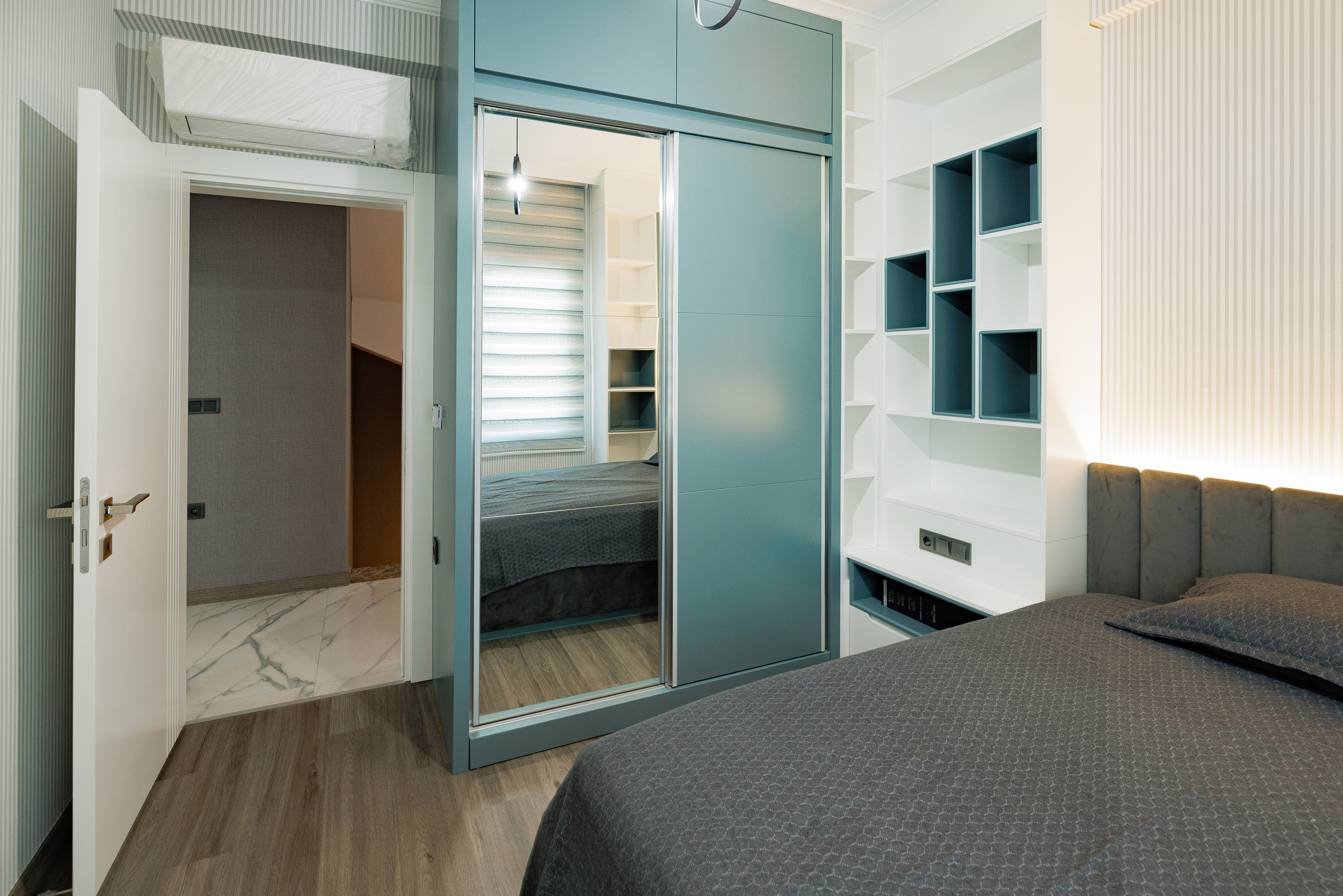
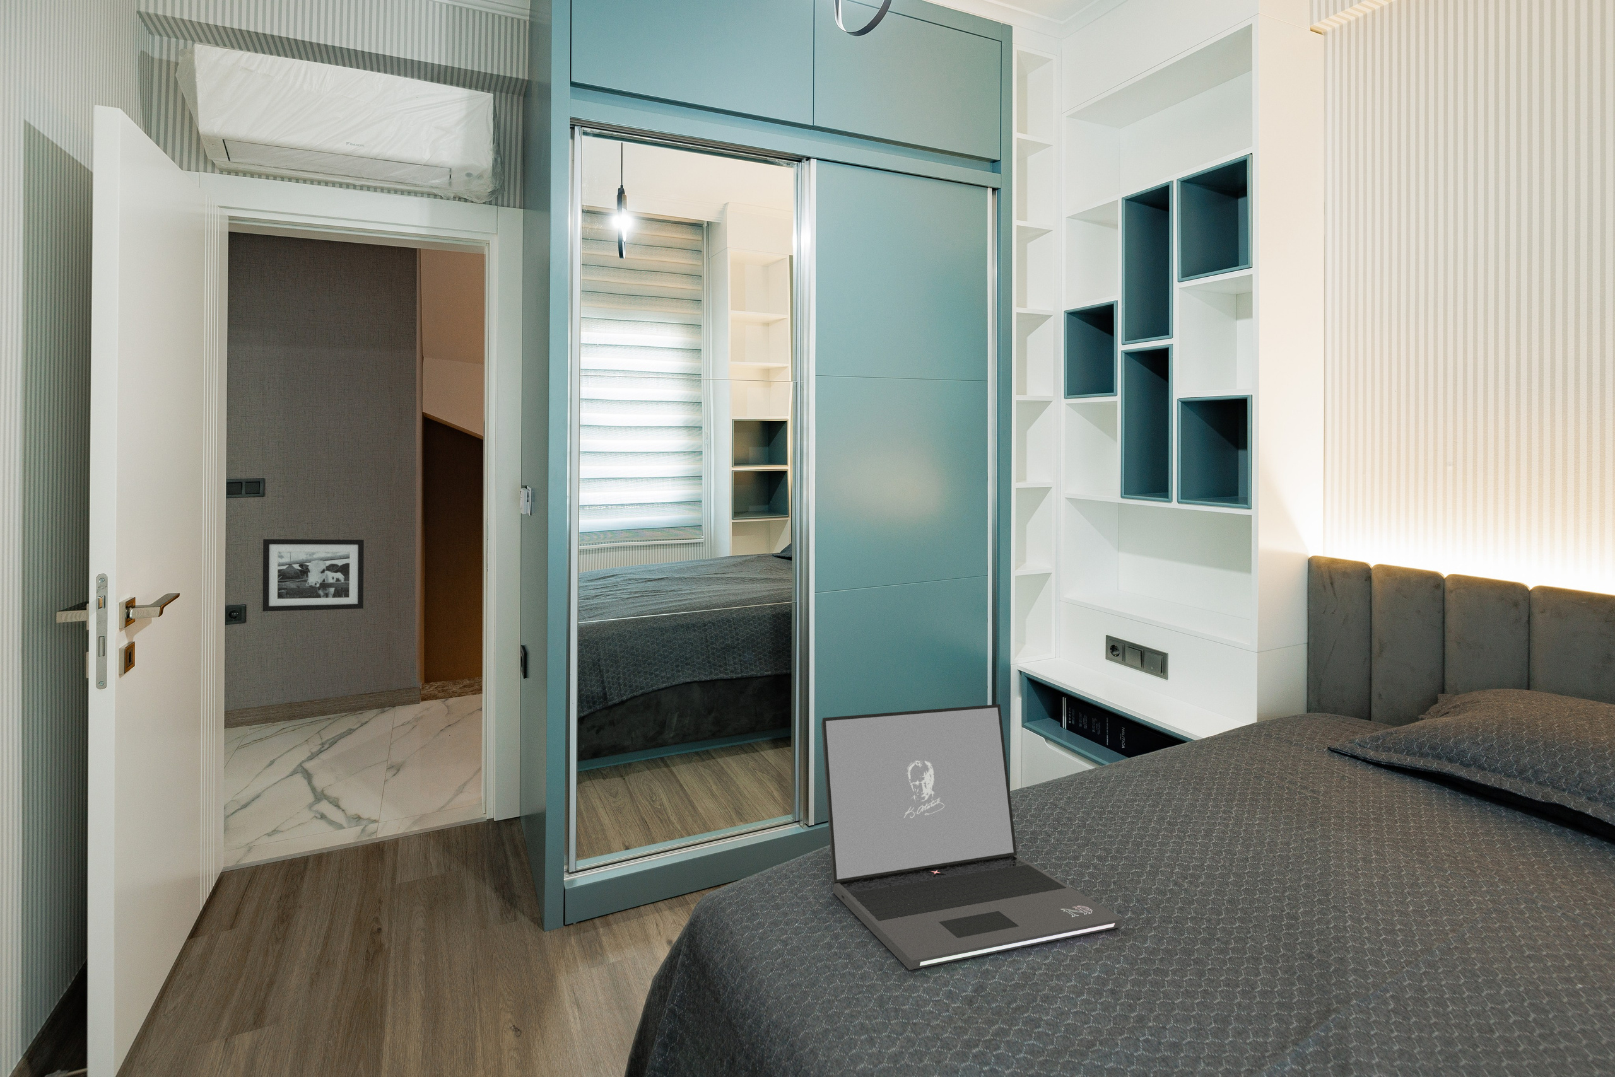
+ laptop (962, 816)
+ picture frame (314, 575)
